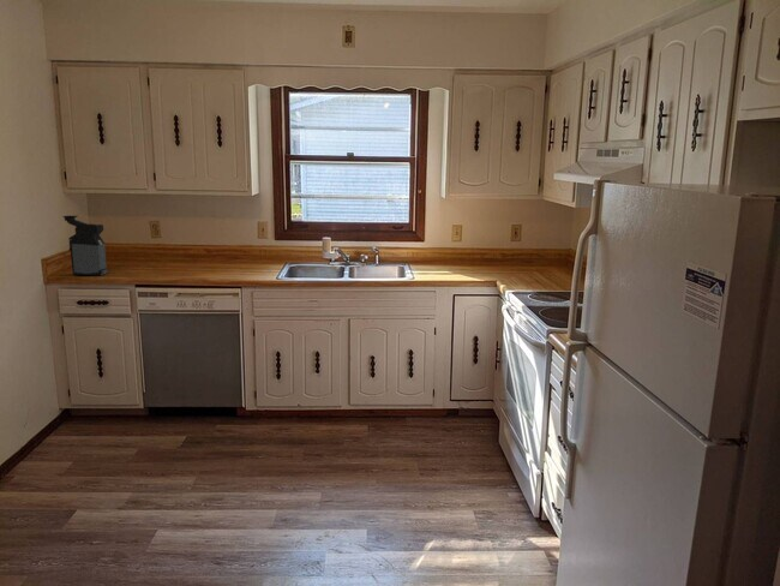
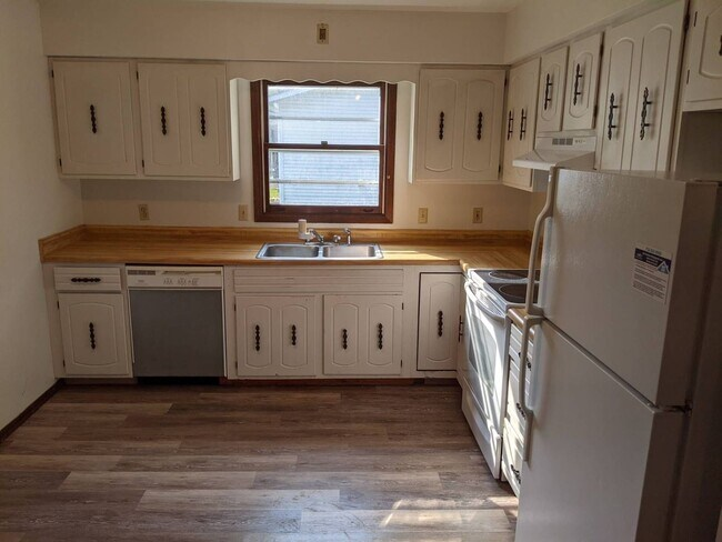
- coffee maker (85, 245)
